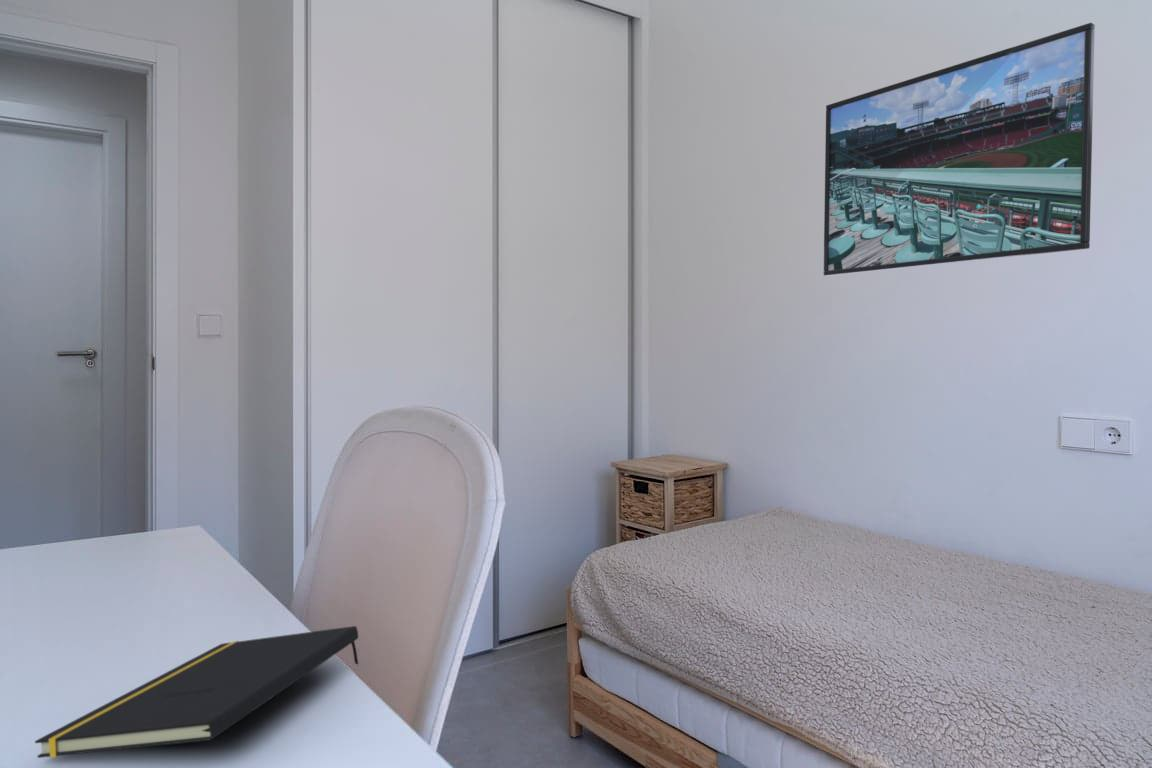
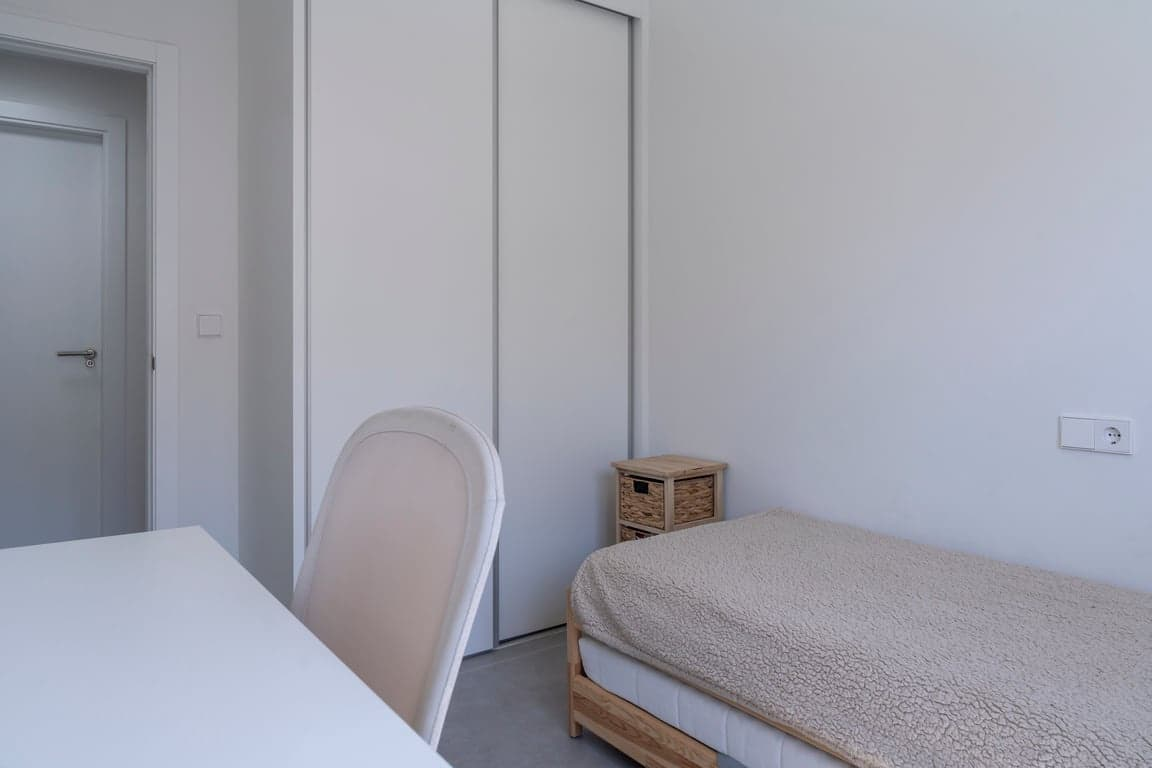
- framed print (940, 167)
- notepad (217, 683)
